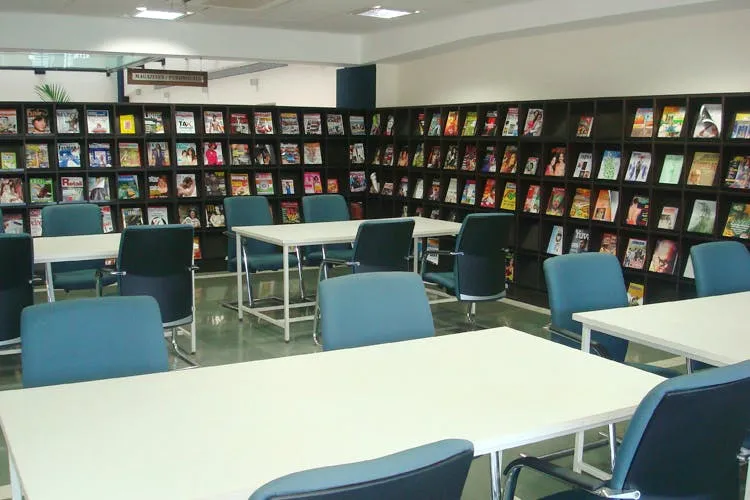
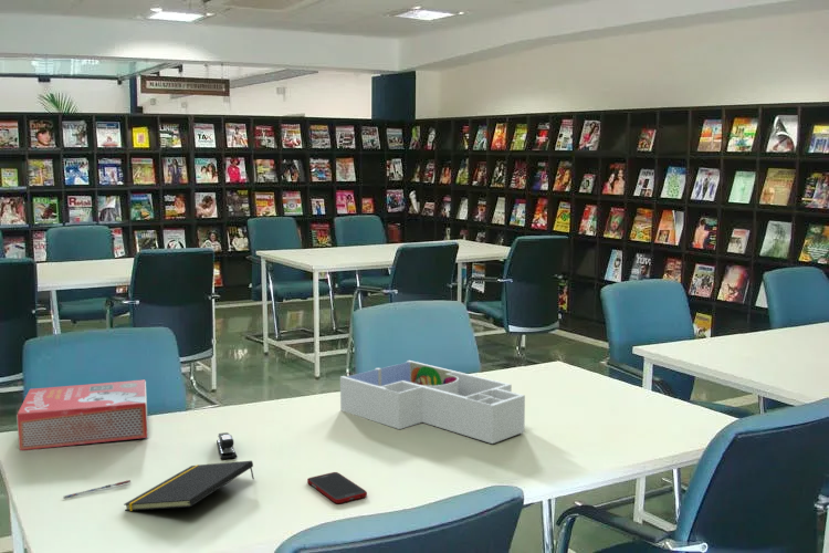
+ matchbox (86, 413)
+ cell phone (336, 487)
+ stapler (225, 441)
+ pen (97, 488)
+ notepad (191, 484)
+ desk organizer (436, 400)
